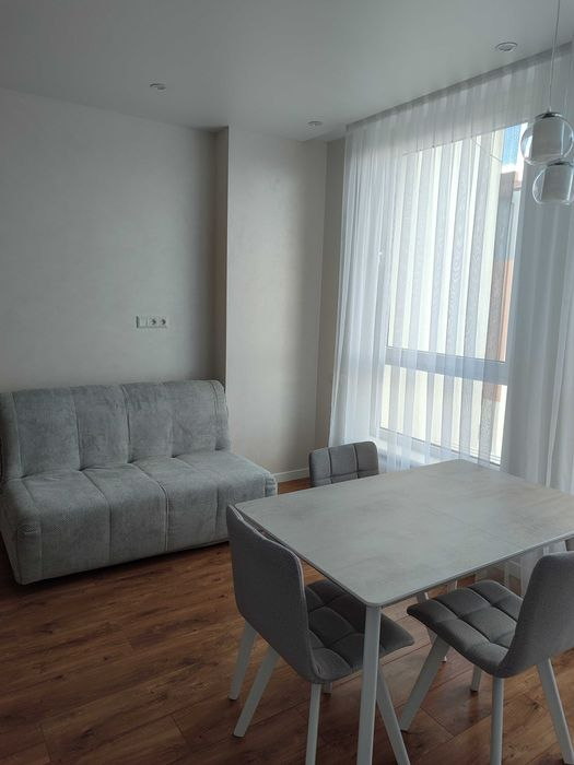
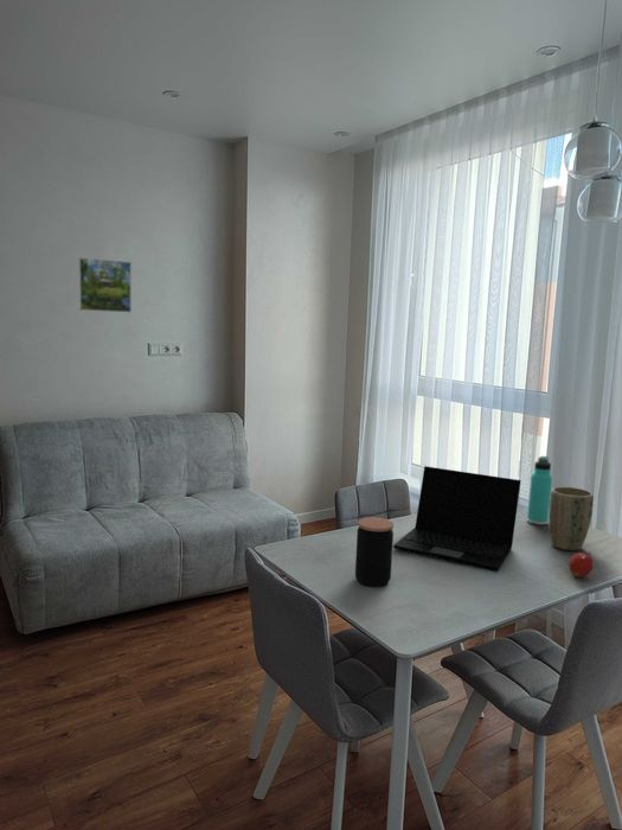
+ thermos bottle (540, 490)
+ coffee jar (373, 551)
+ laptop (457, 513)
+ plant pot (569, 518)
+ fruit (581, 563)
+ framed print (104, 286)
